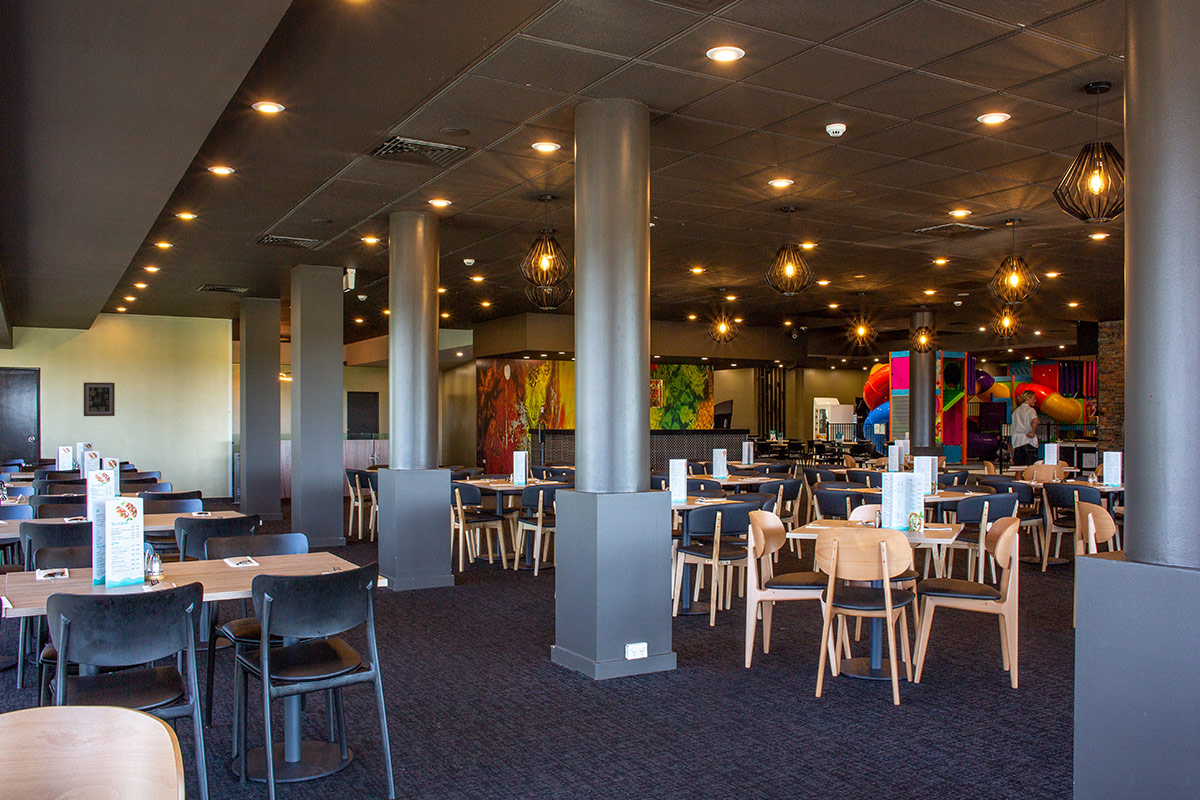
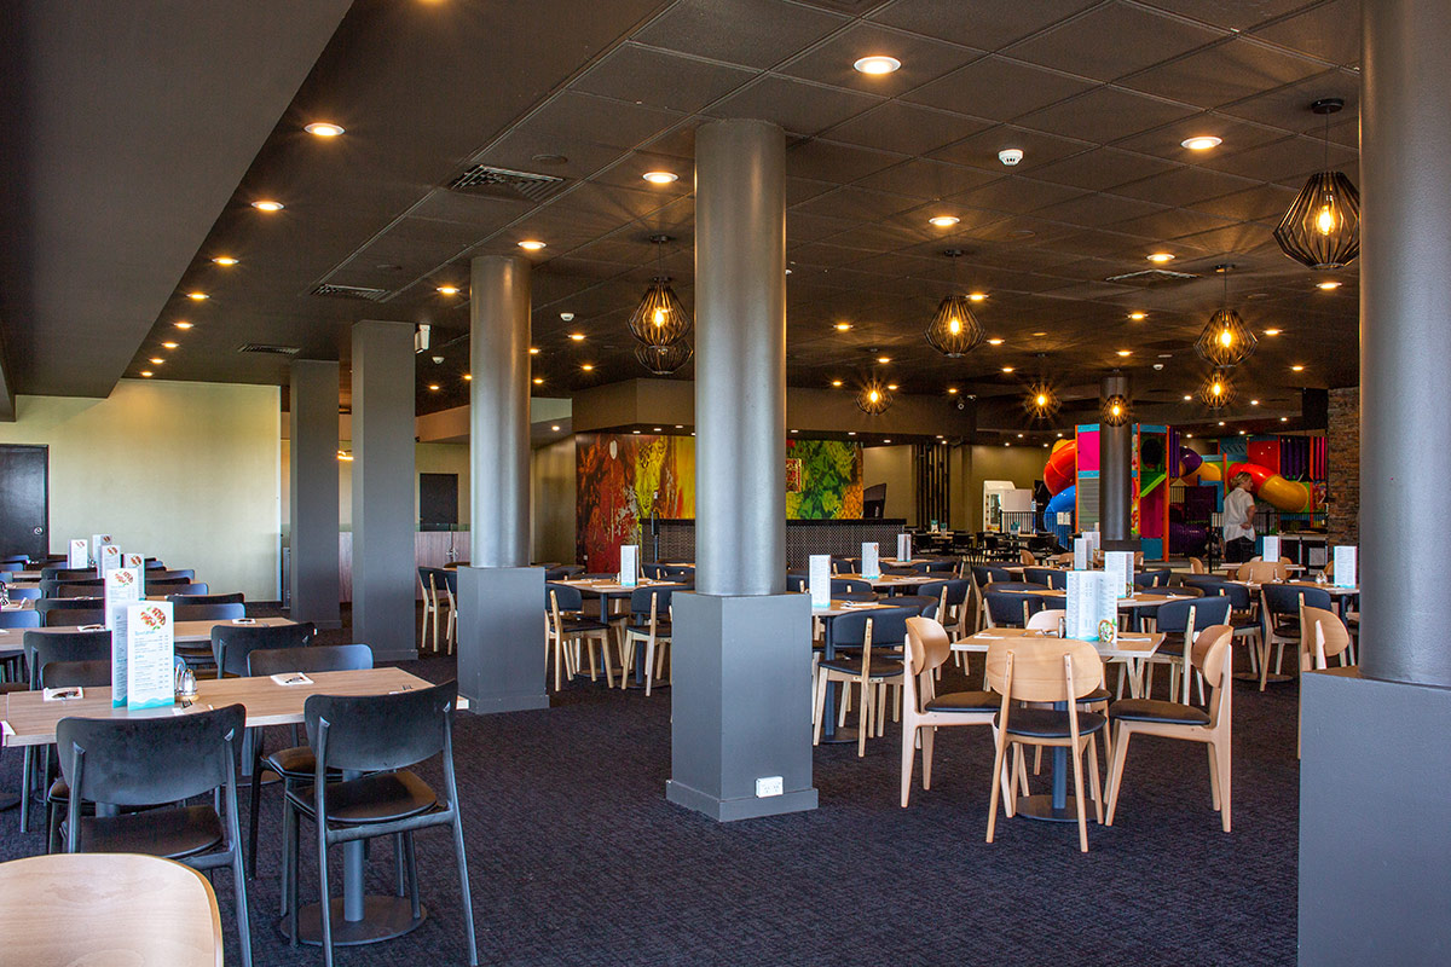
- wall art (99, 399)
